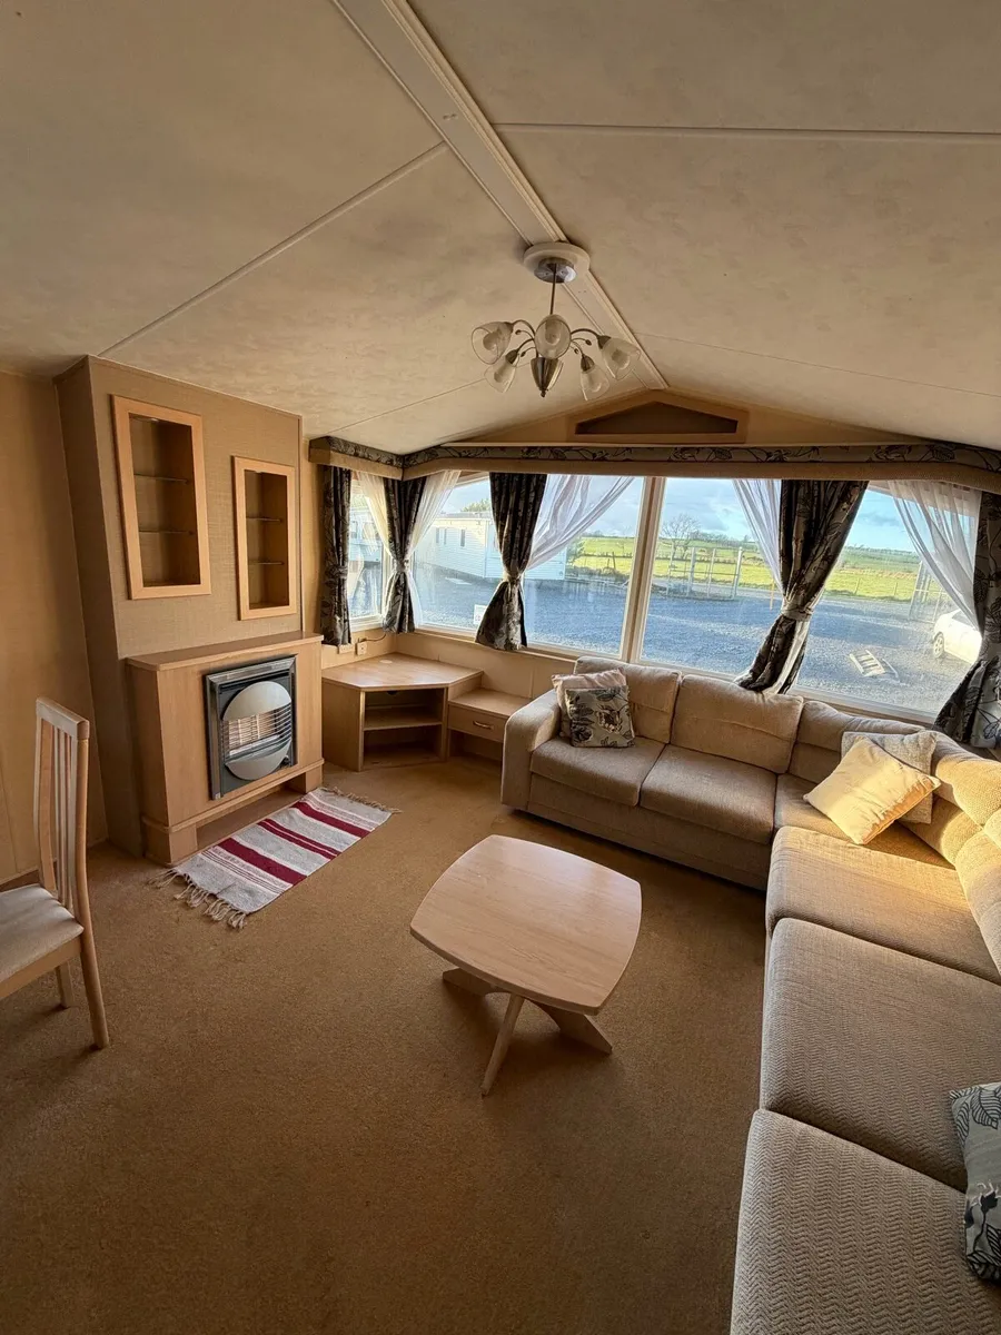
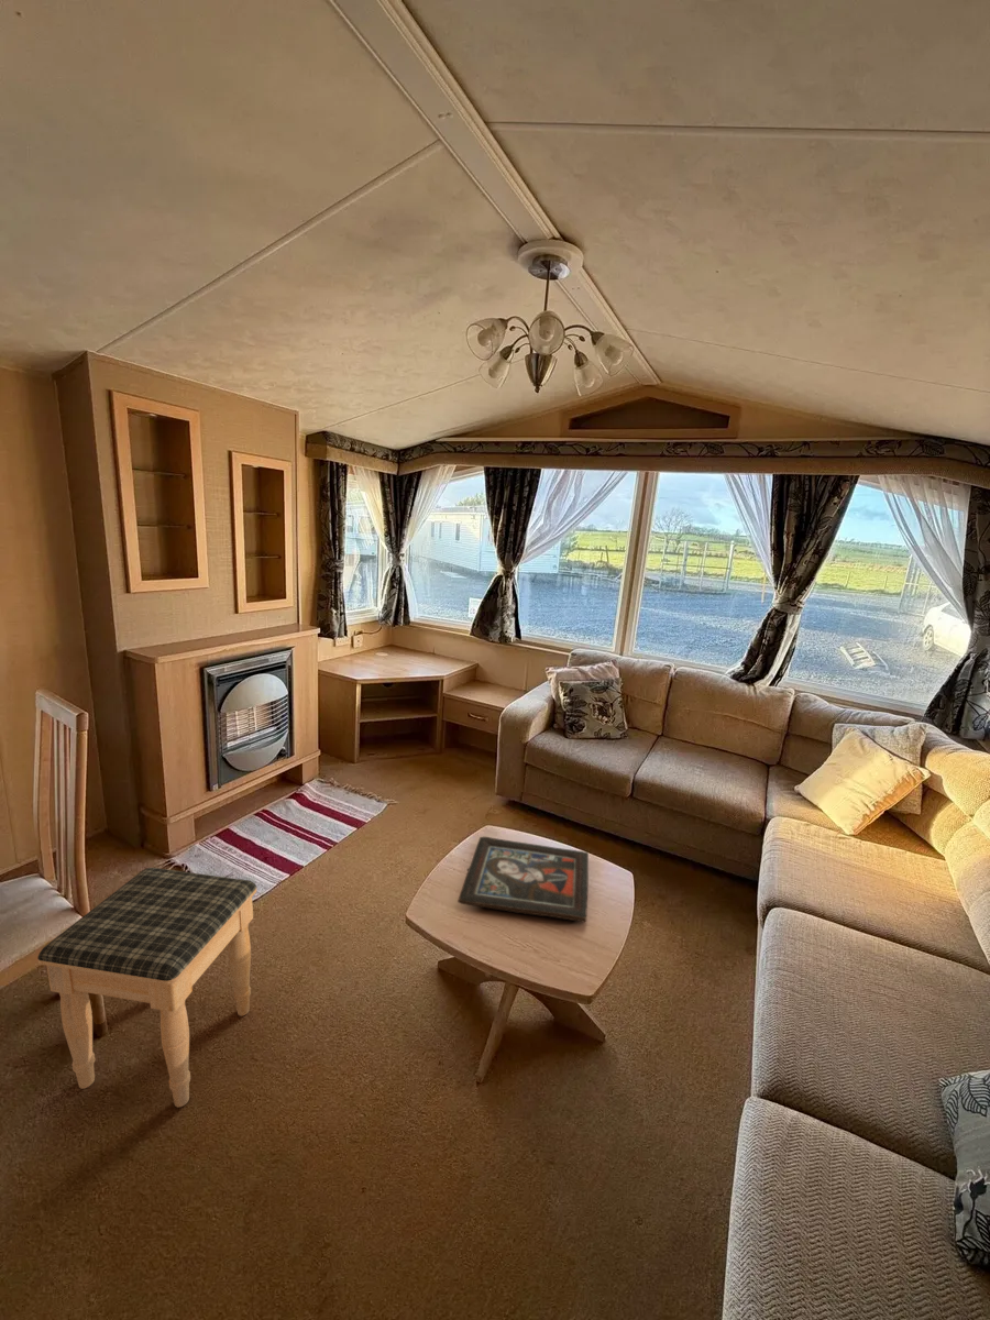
+ religious icon (526, 876)
+ footstool (164, 978)
